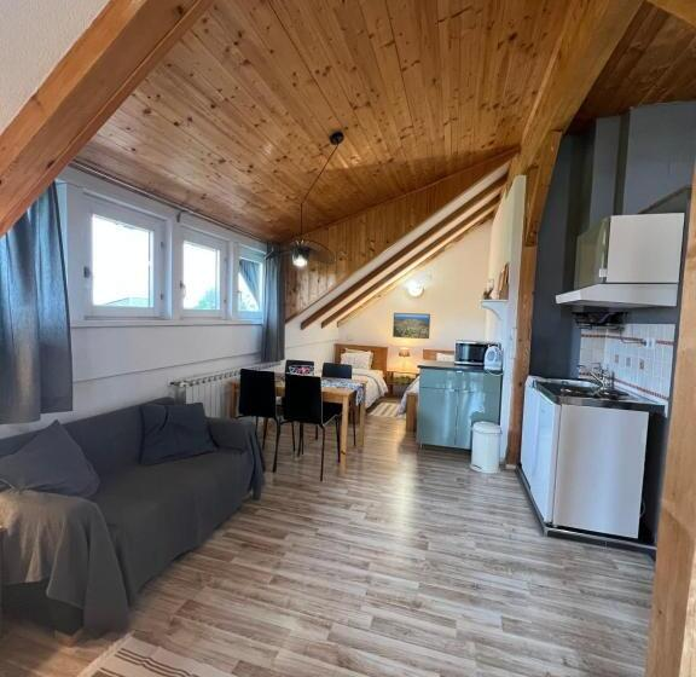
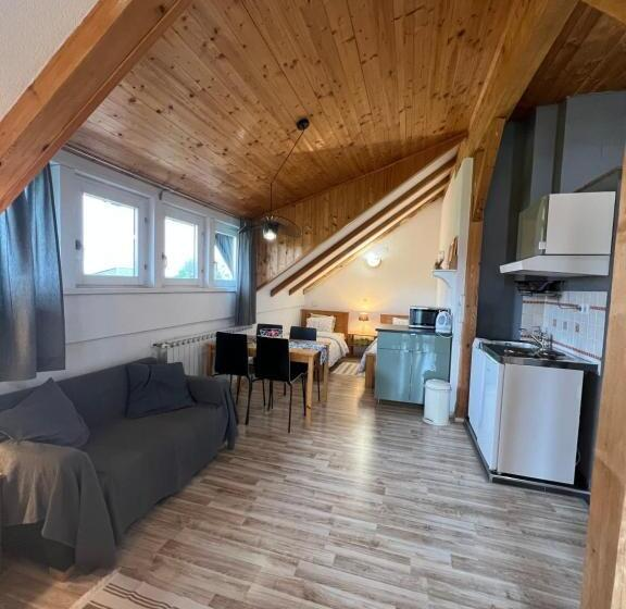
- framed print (411, 325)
